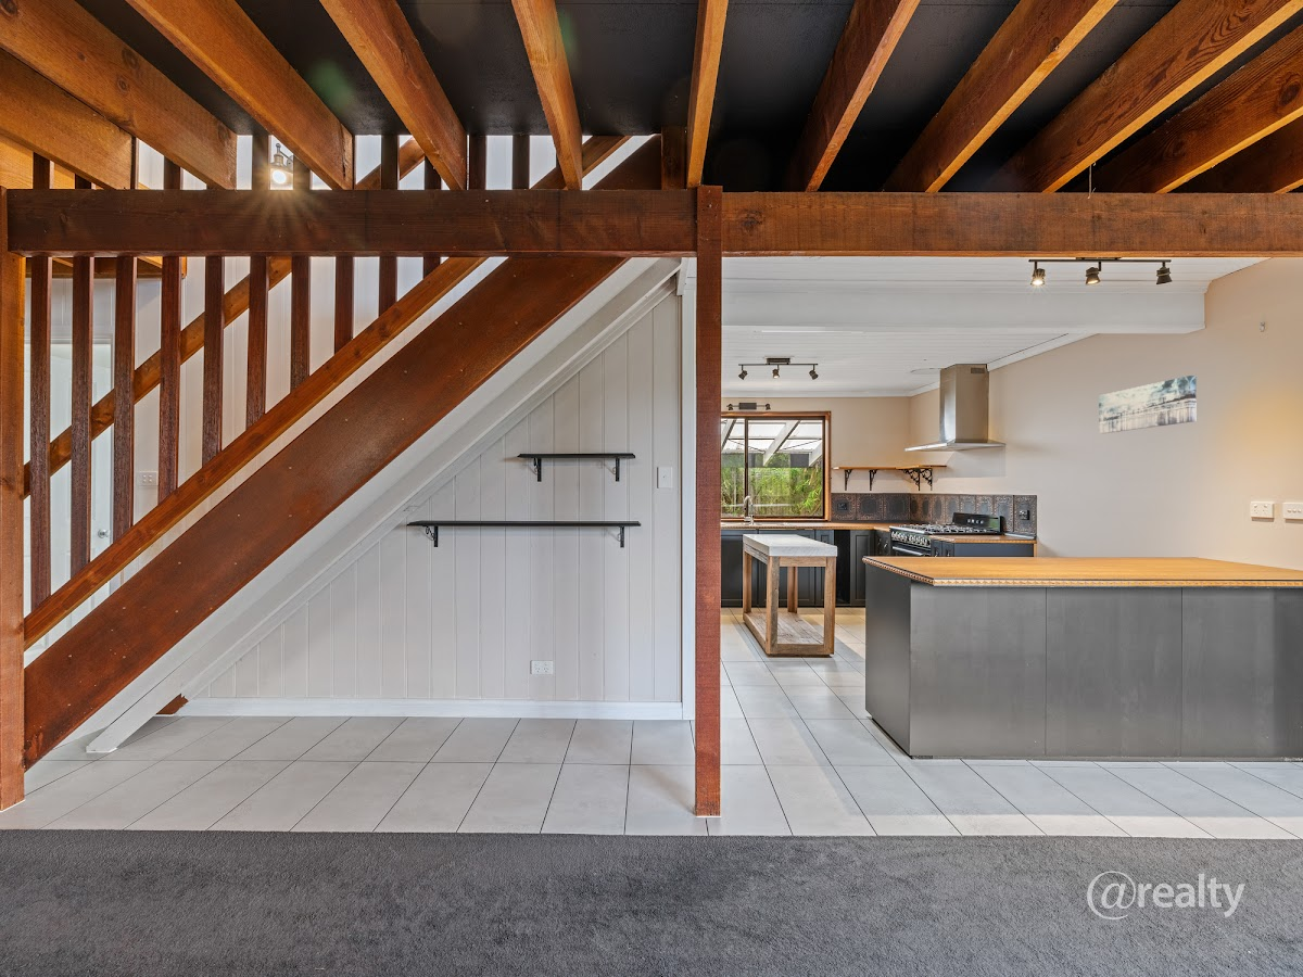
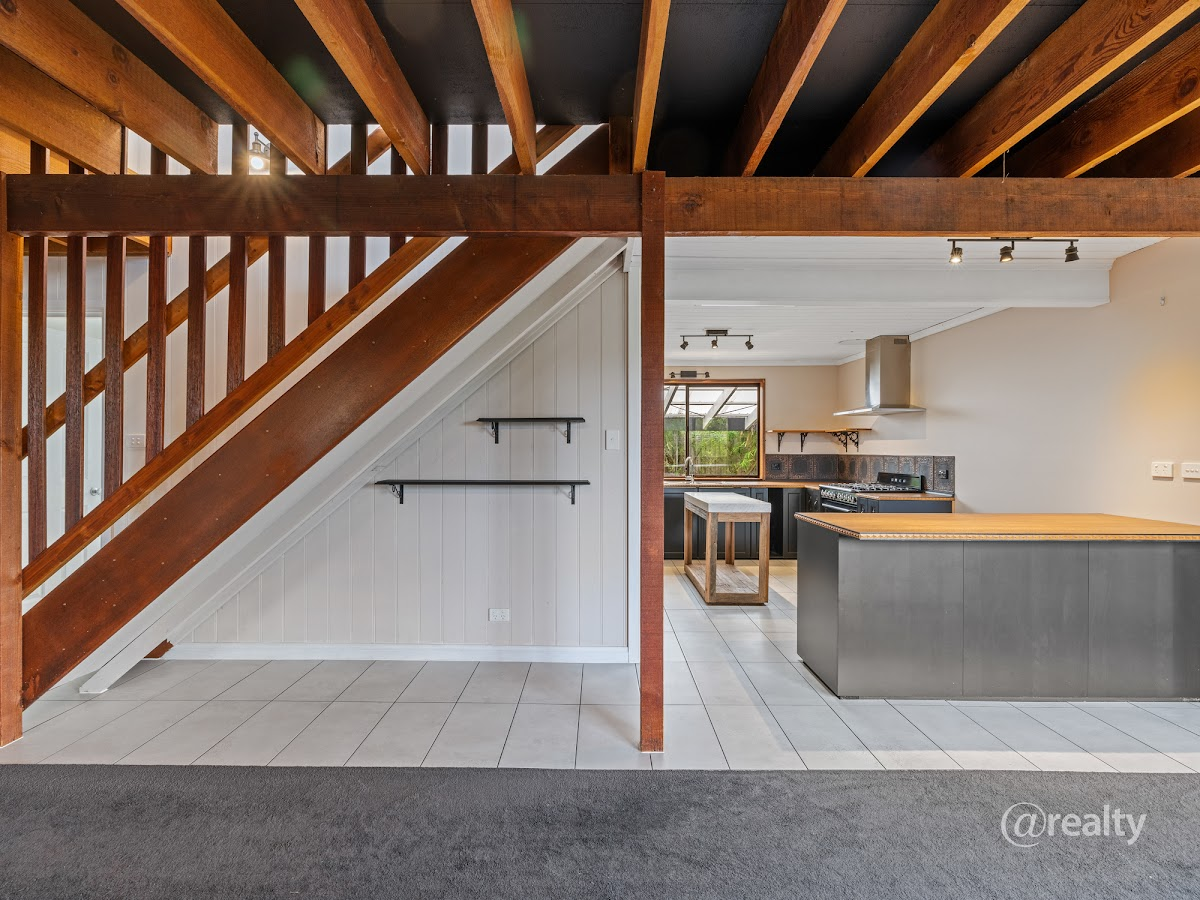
- wall art (1142, 407)
